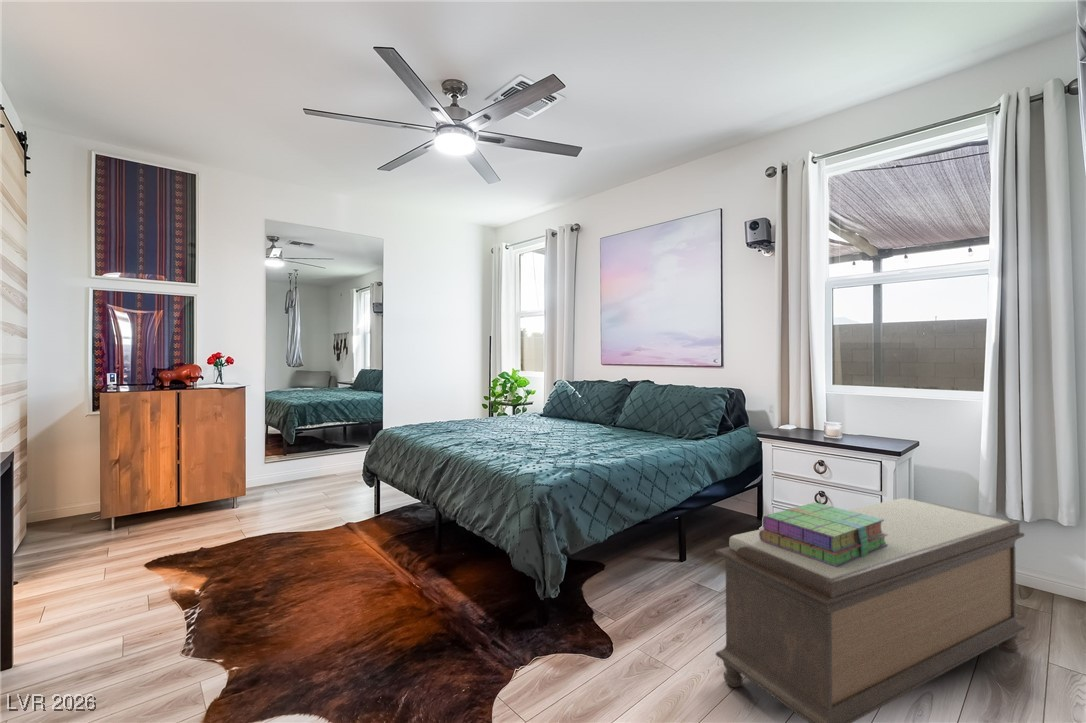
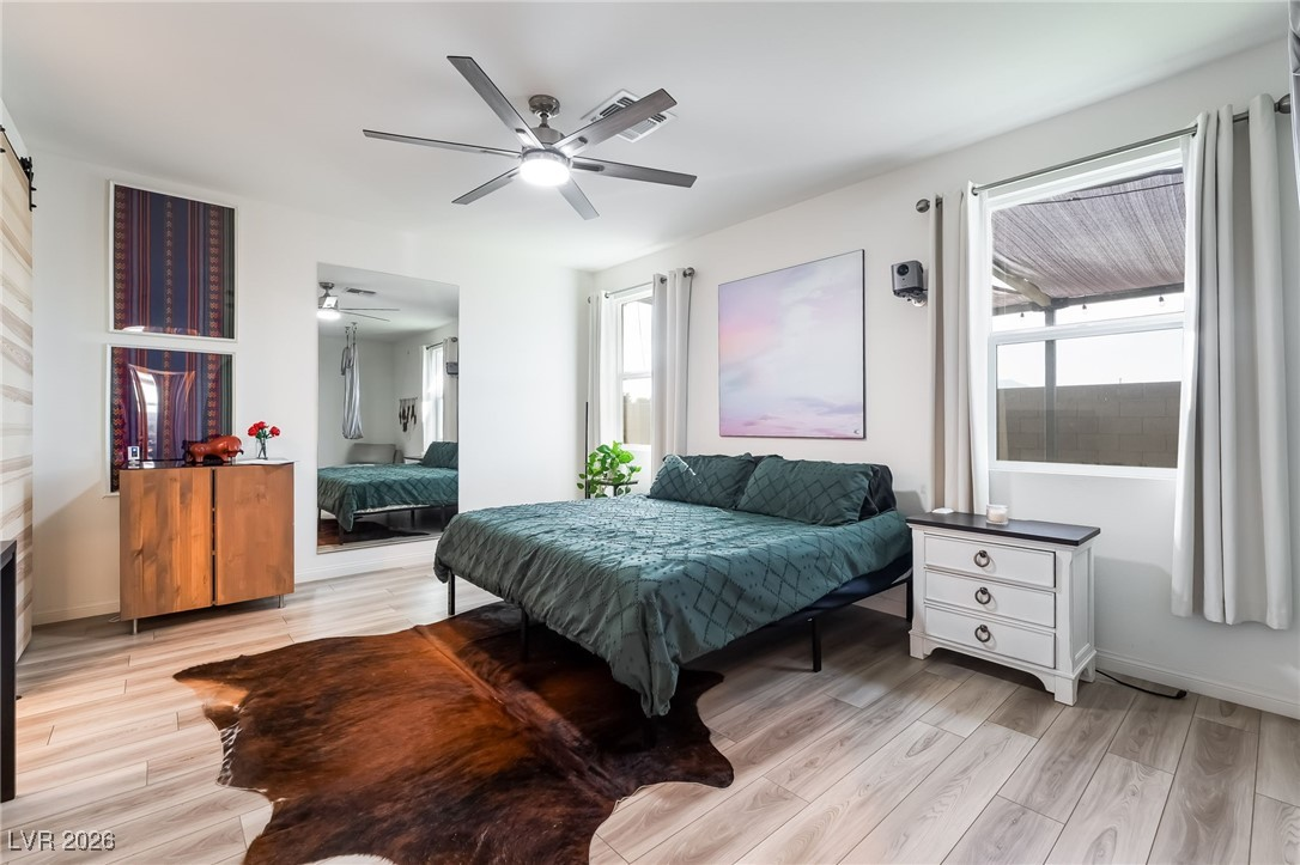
- stack of books (822, 529)
- bench (876, 596)
